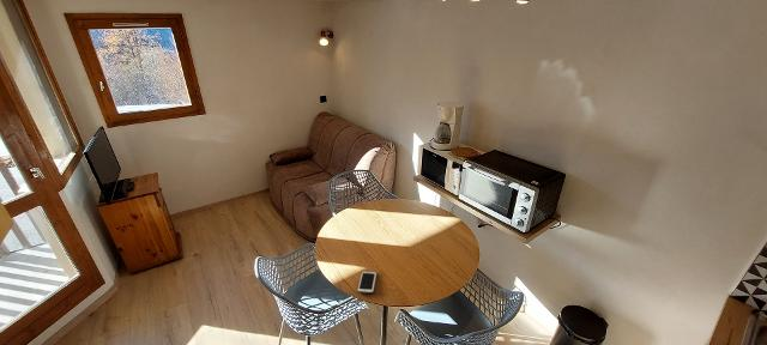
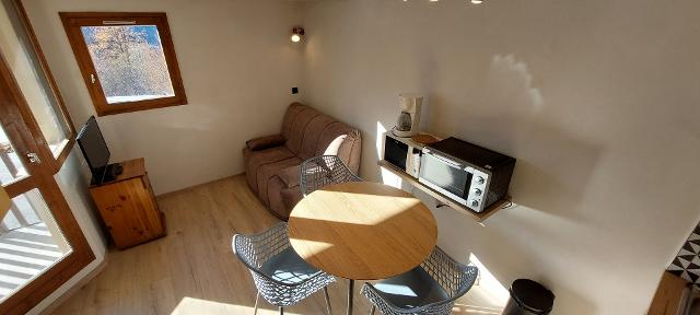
- cell phone (367, 282)
